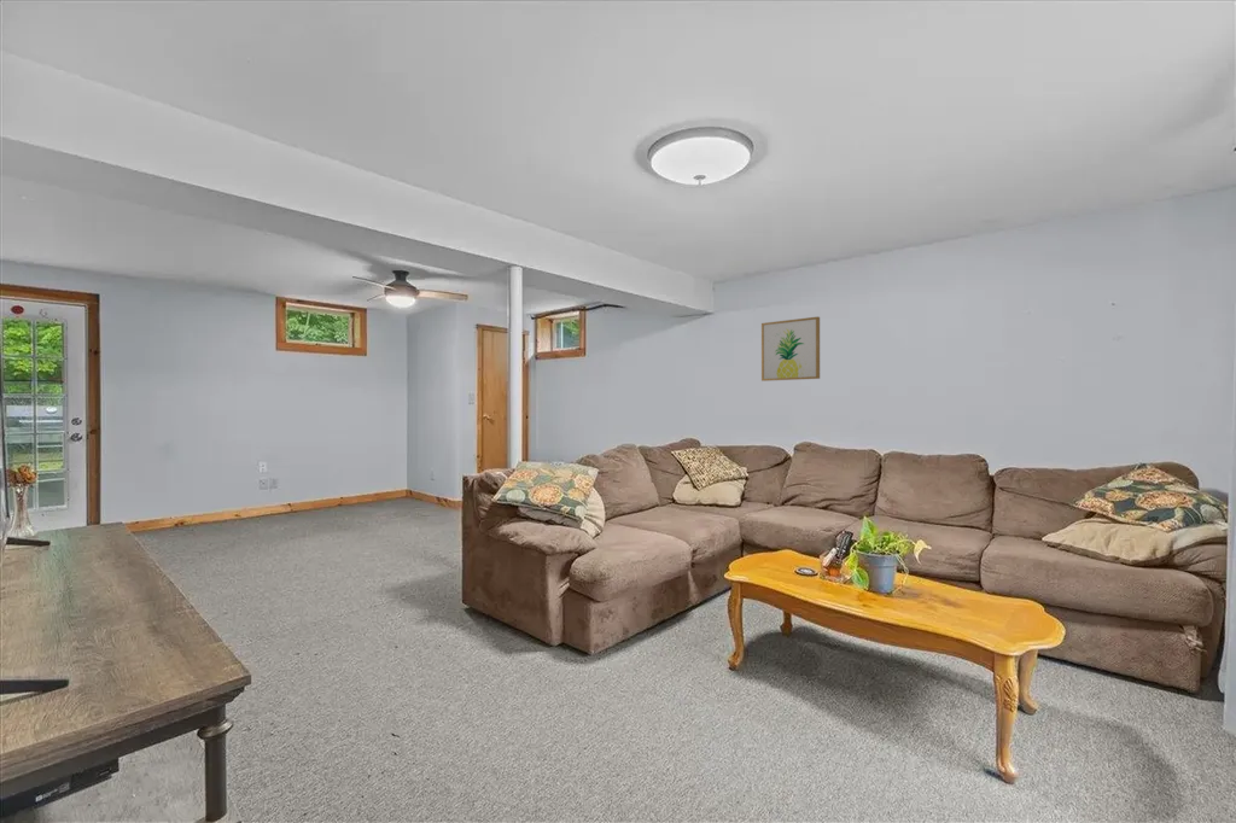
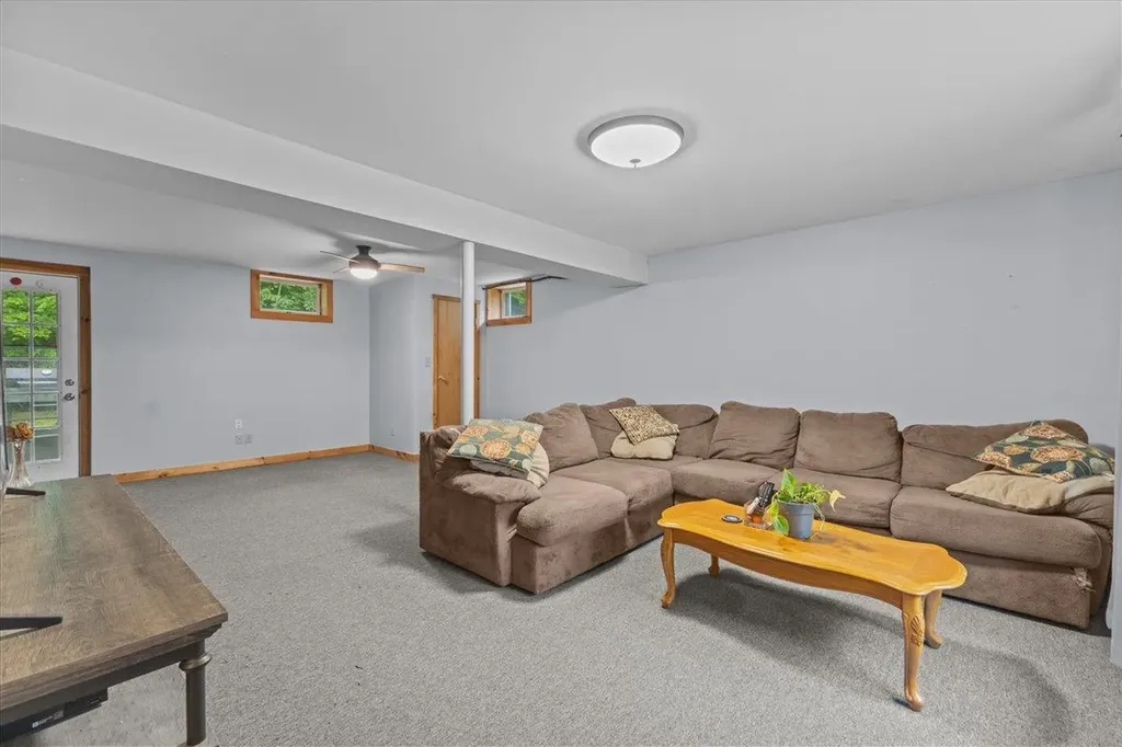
- wall art (789, 350)
